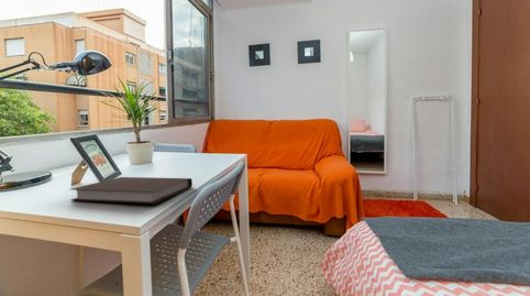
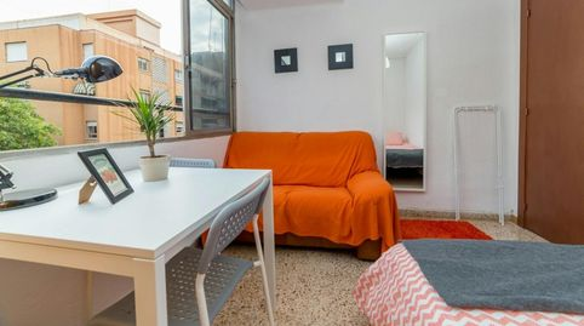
- notebook (136, 187)
